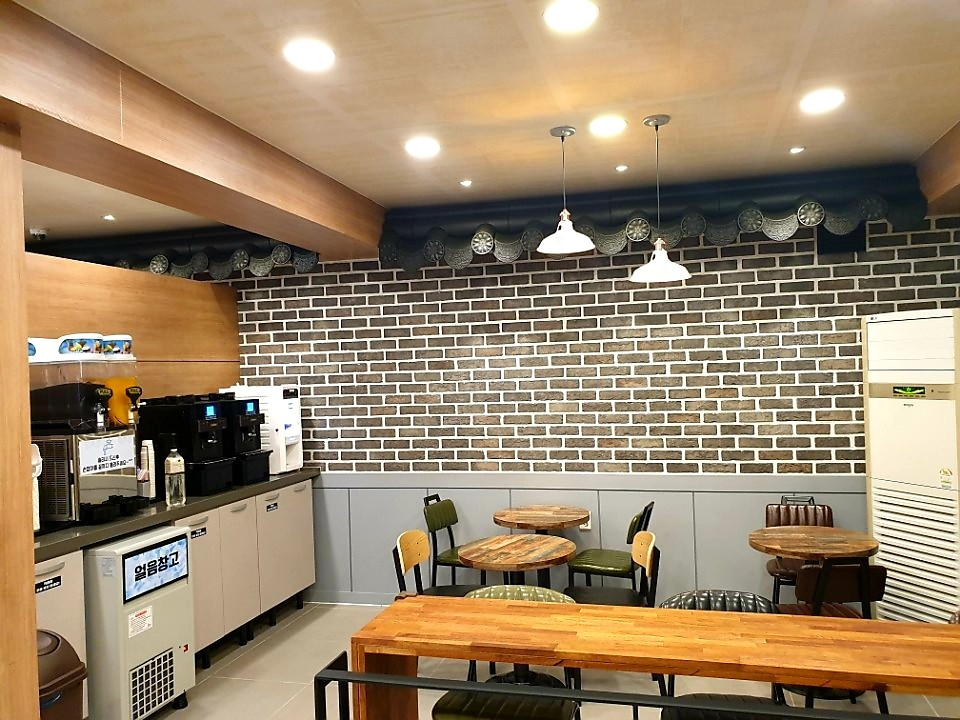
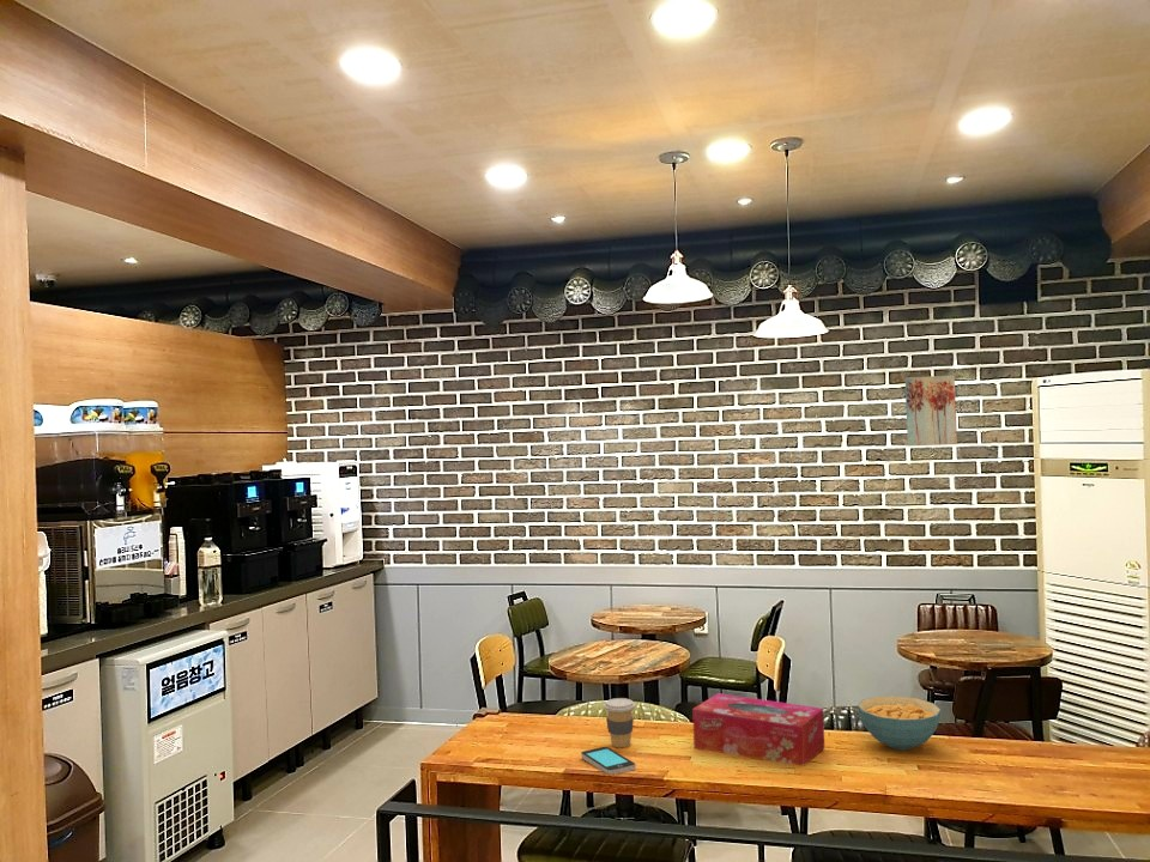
+ cereal bowl (898, 726)
+ coffee cup (619, 723)
+ smartphone (607, 760)
+ tissue box (757, 728)
+ wall art (931, 411)
